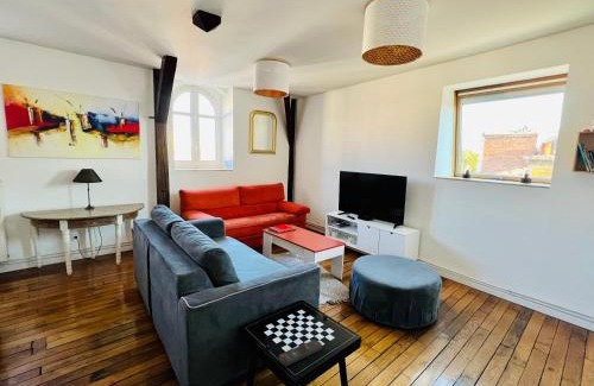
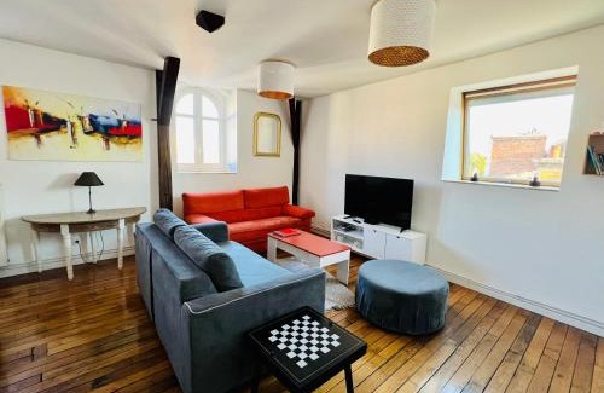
- remote control (301, 352)
